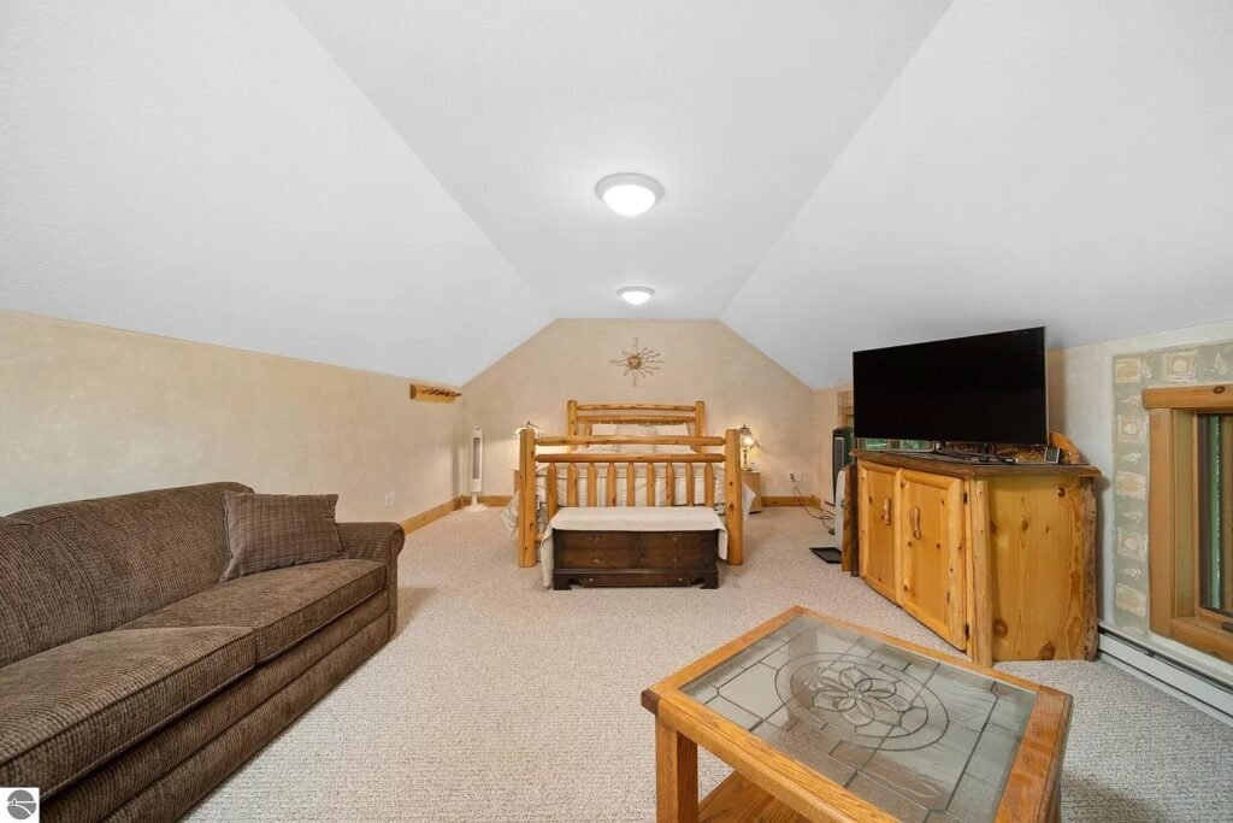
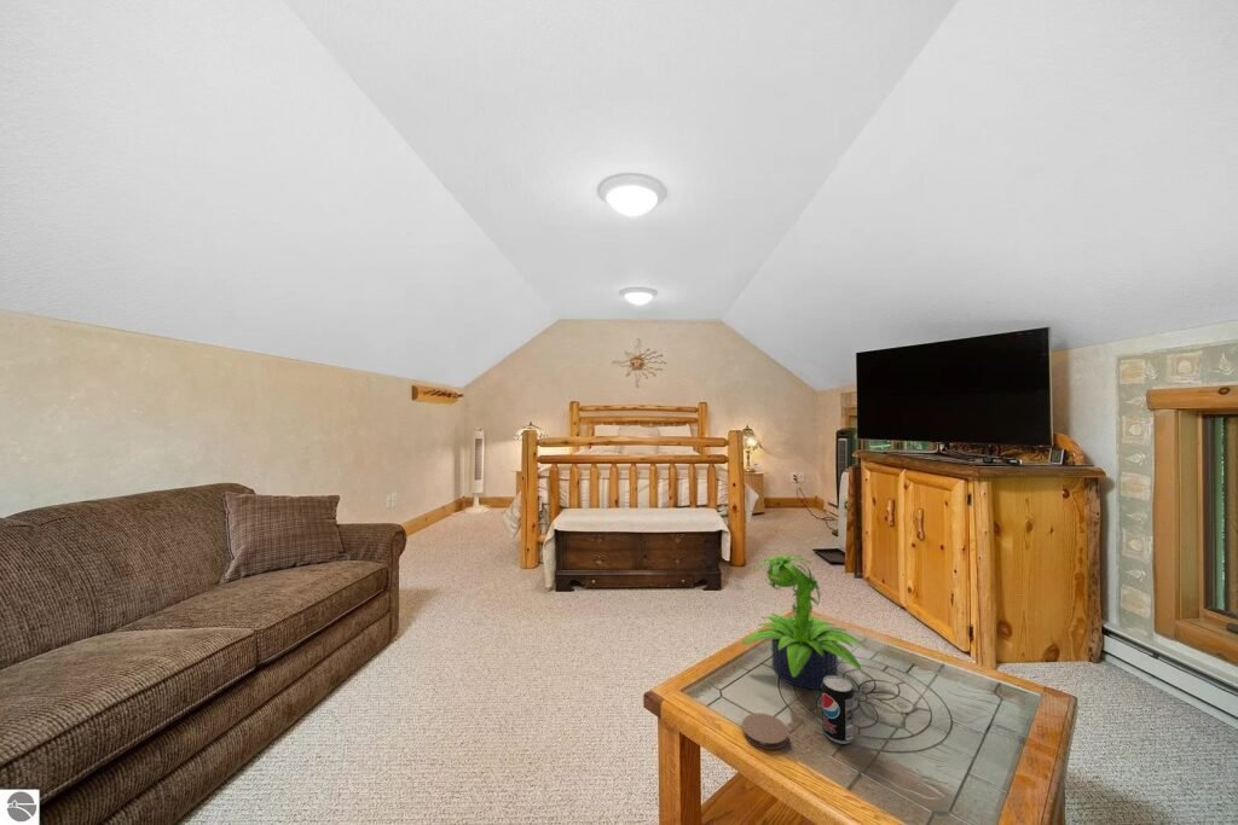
+ beverage can (838, 709)
+ coaster (764, 730)
+ potted plant (802, 611)
